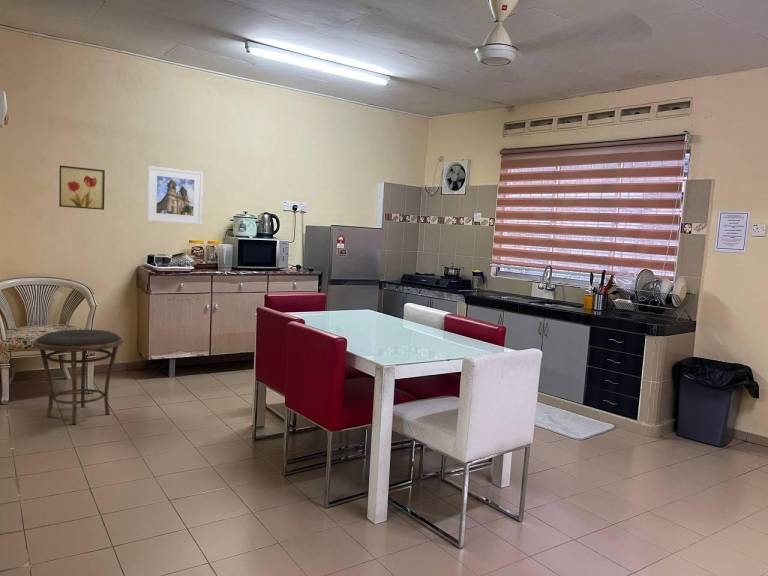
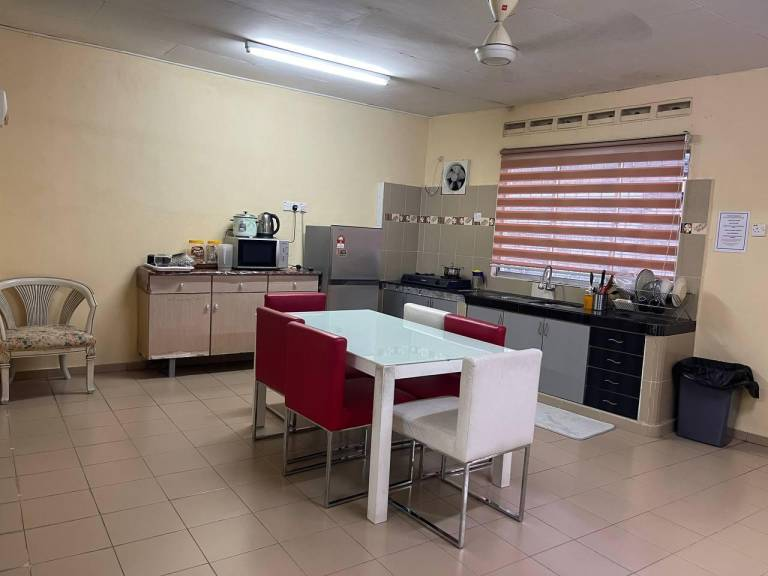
- wall art (82, 188)
- side table (81, 374)
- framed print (175, 196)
